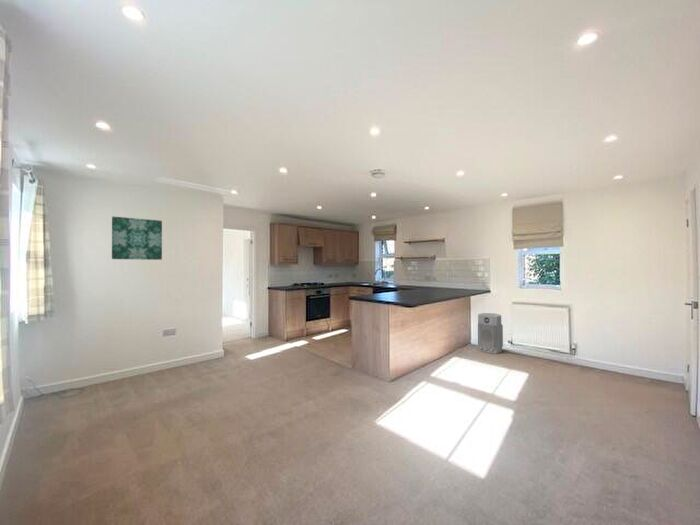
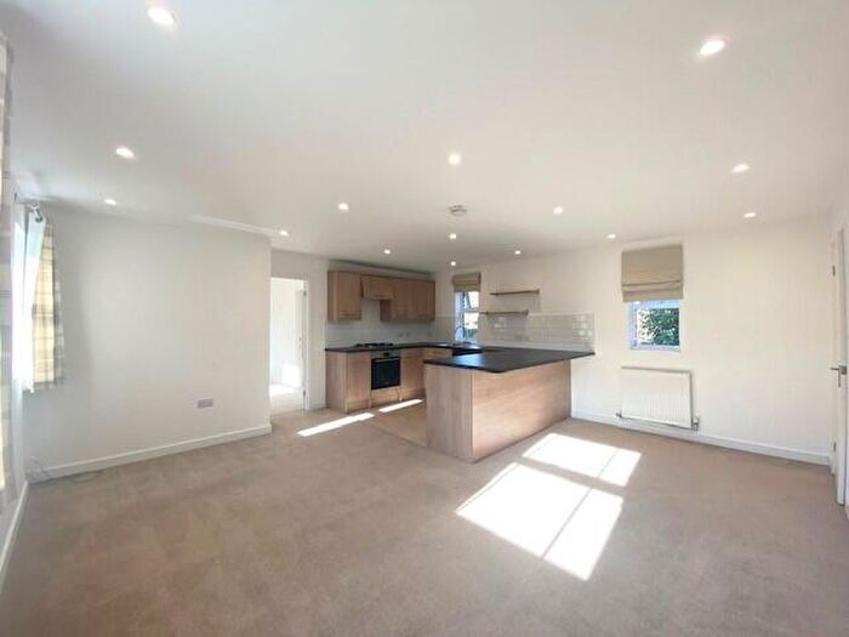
- air purifier (490, 332)
- wall art (137, 239)
